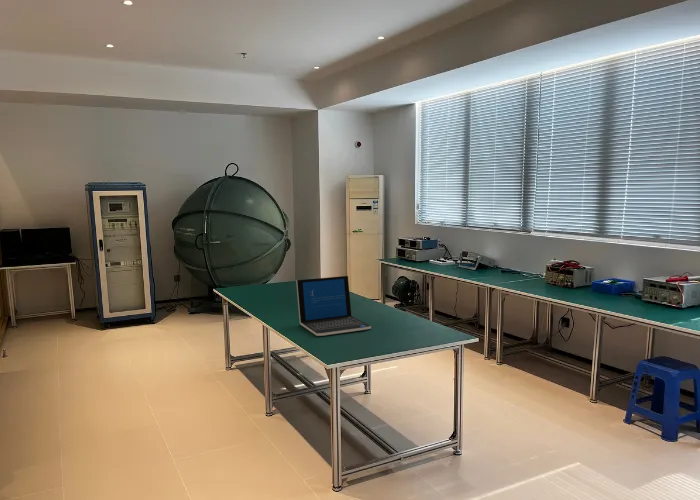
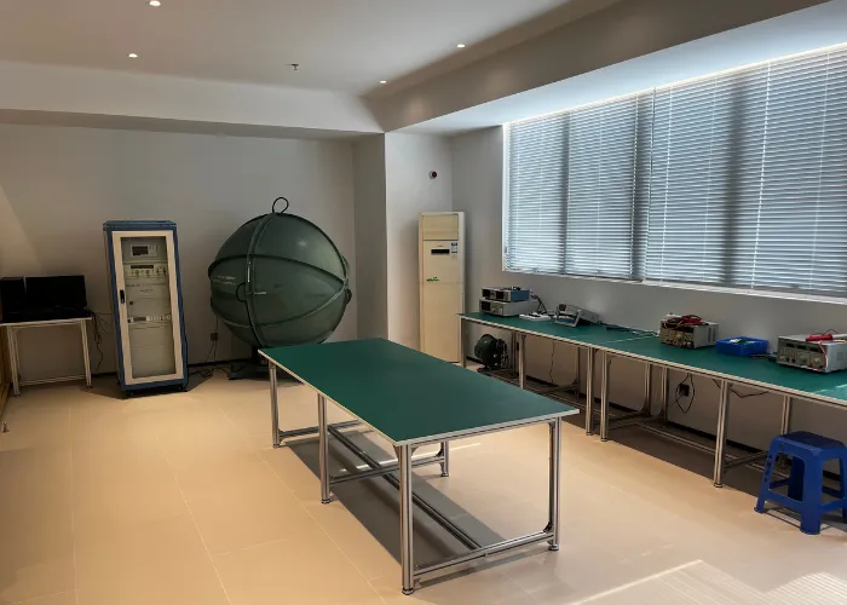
- laptop (333, 304)
